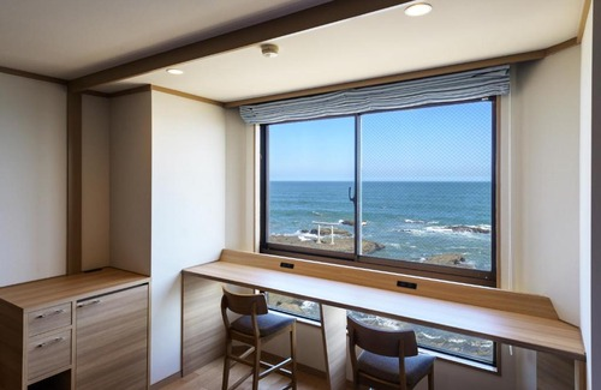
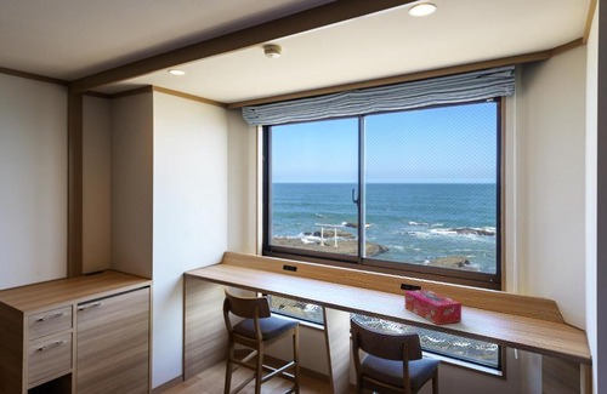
+ tissue box (431, 306)
